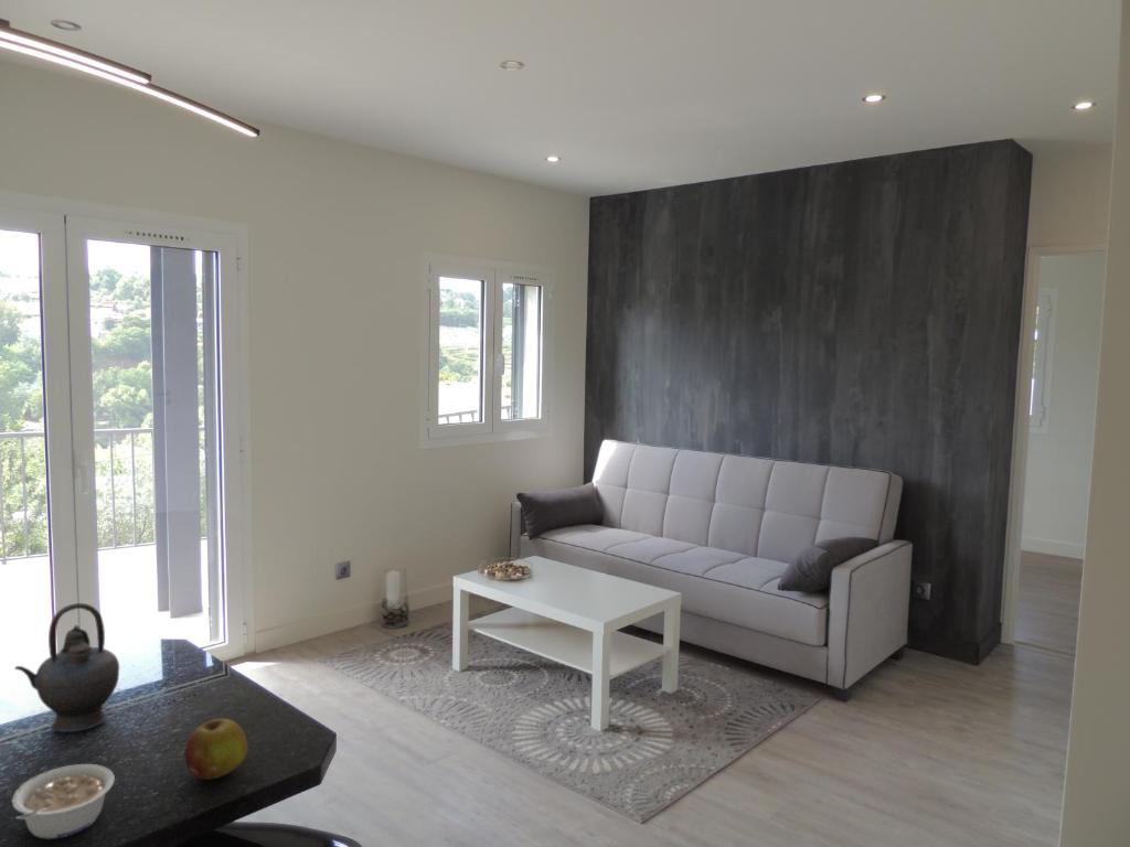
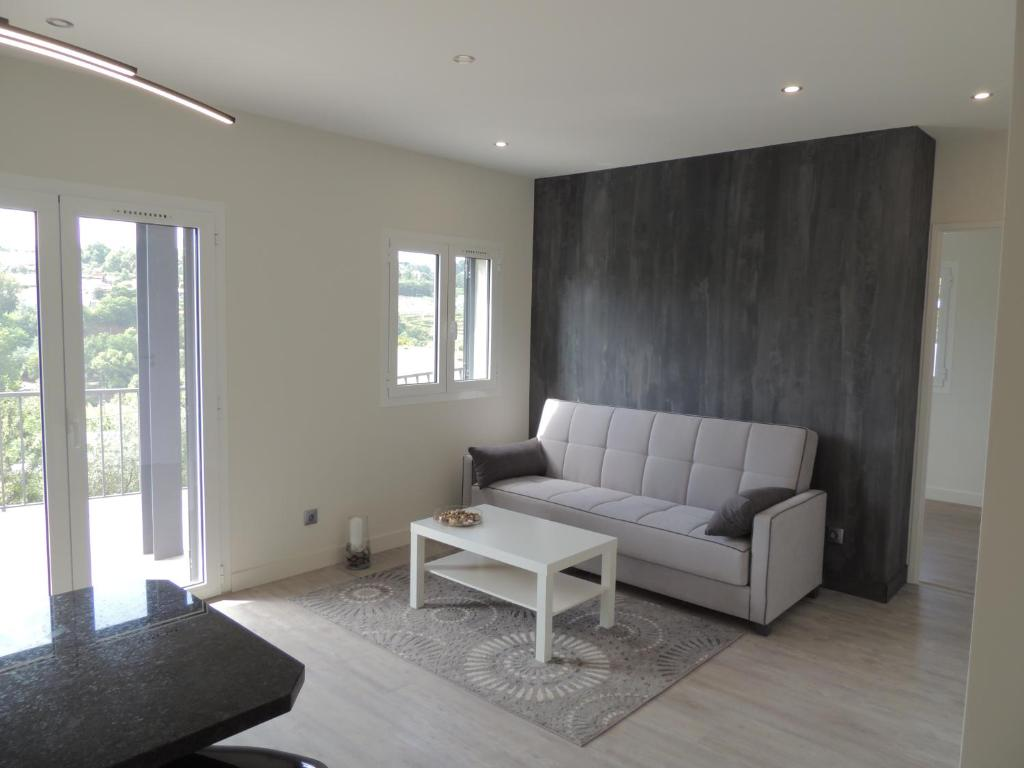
- legume (64, 802)
- fruit (216, 748)
- teapot (68, 665)
